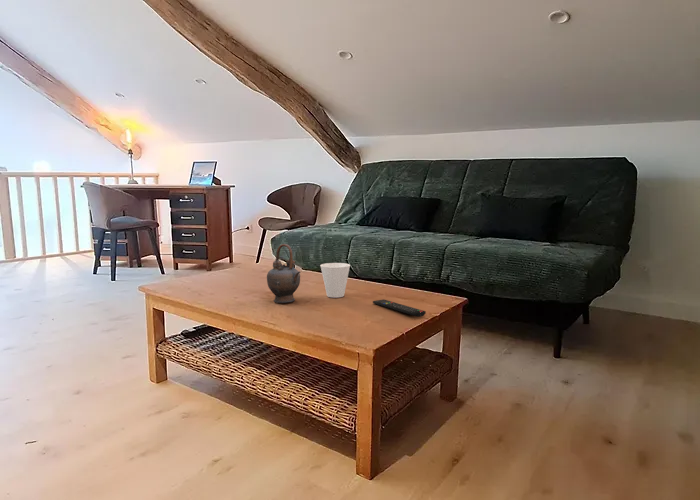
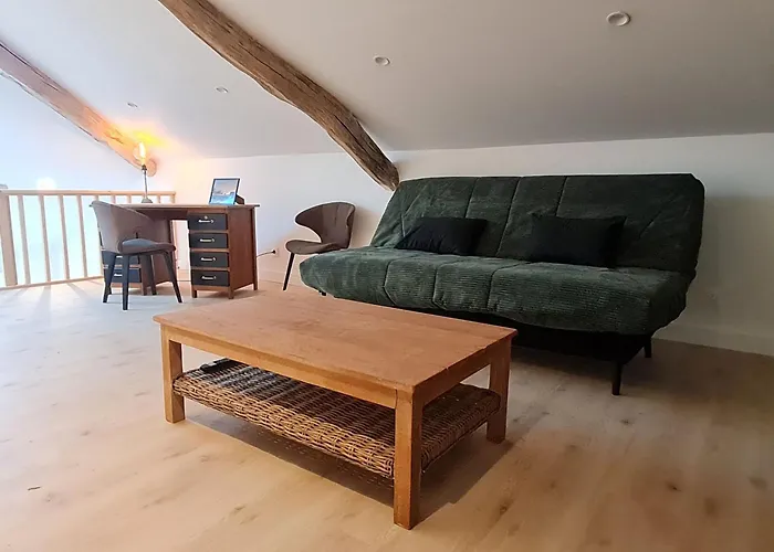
- remote control (398, 307)
- cup (335, 280)
- teapot (285, 273)
